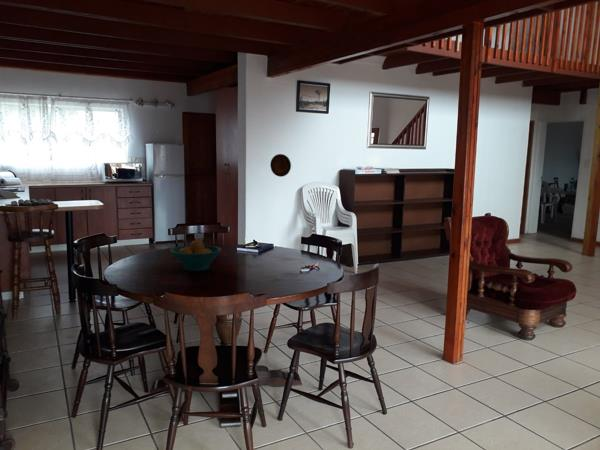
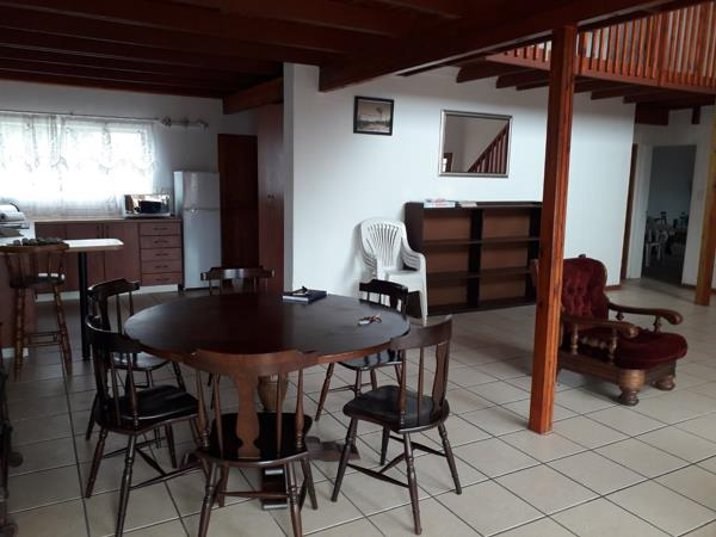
- decorative plate (280, 165)
- fruit bowl (196, 254)
